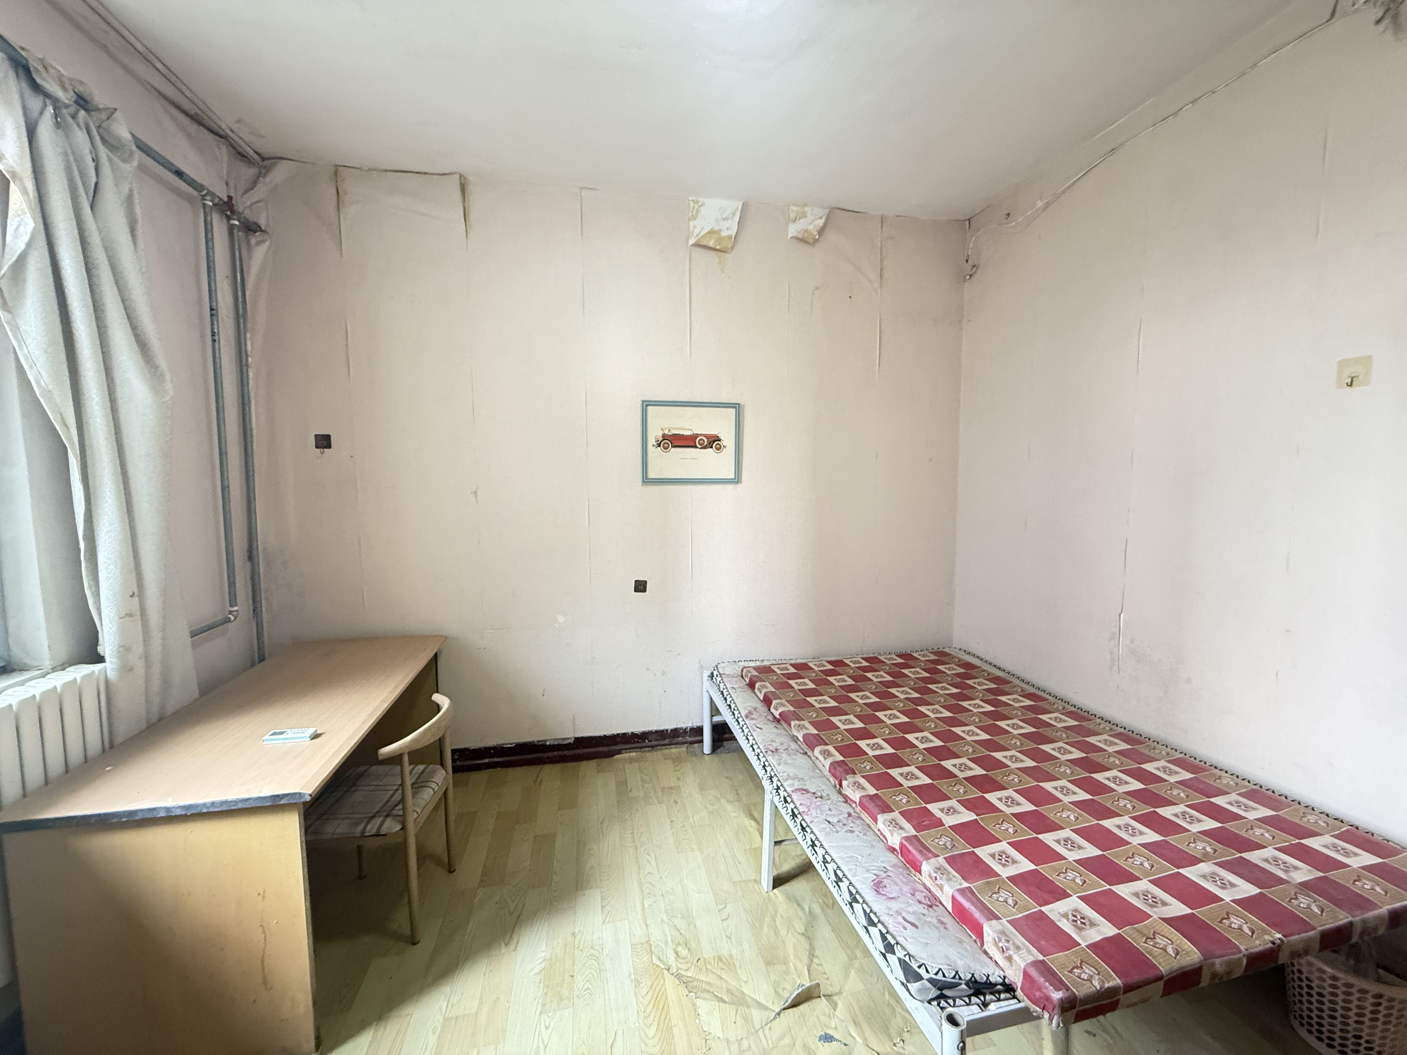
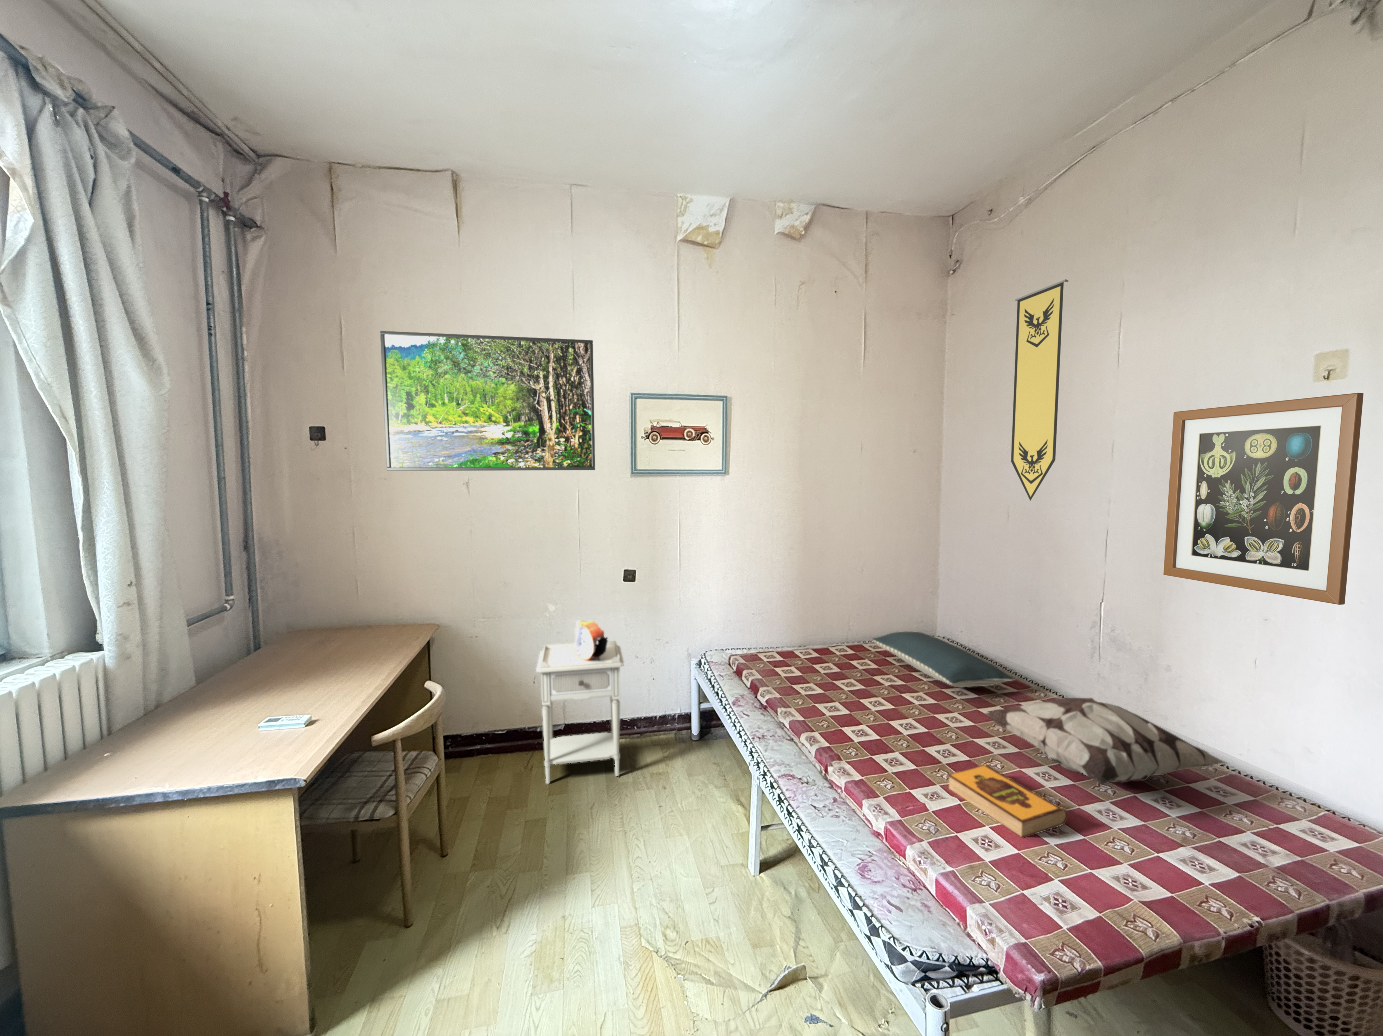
+ pillow (937, 657)
+ alarm clock (590, 640)
+ pennant (1036, 397)
+ decorative pillow (1093, 735)
+ nightstand (582, 700)
+ wall art (1249, 496)
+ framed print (492, 404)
+ hardback book (1005, 798)
